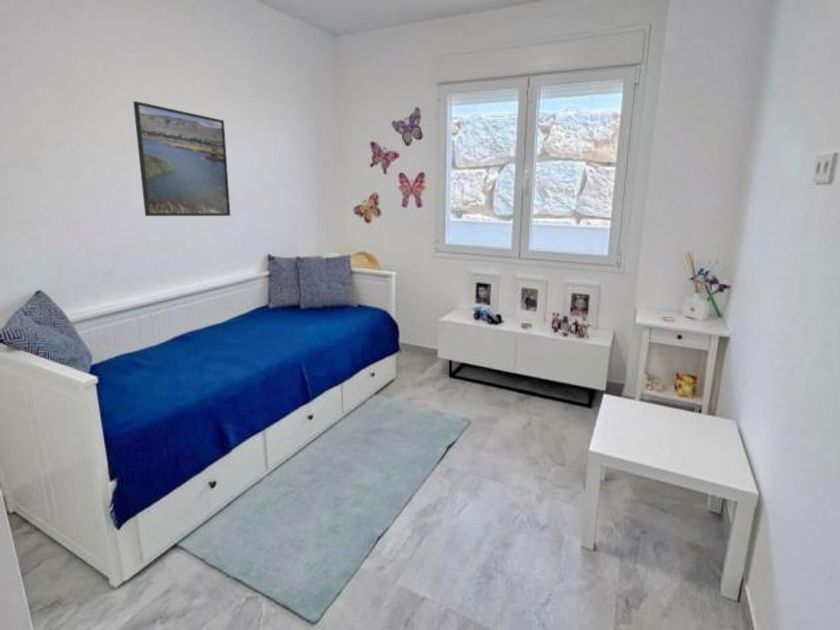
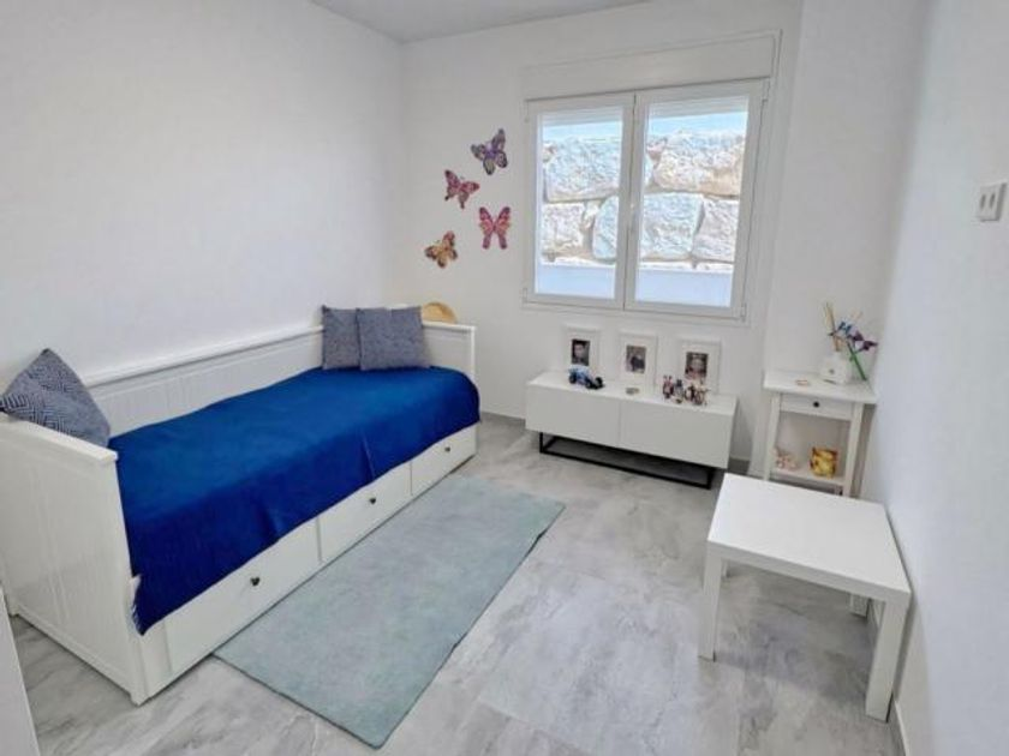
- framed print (187, 165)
